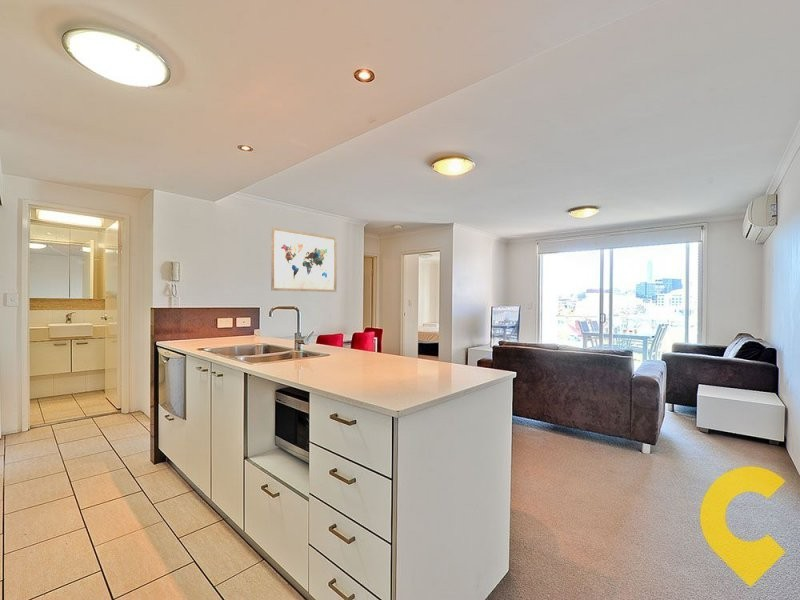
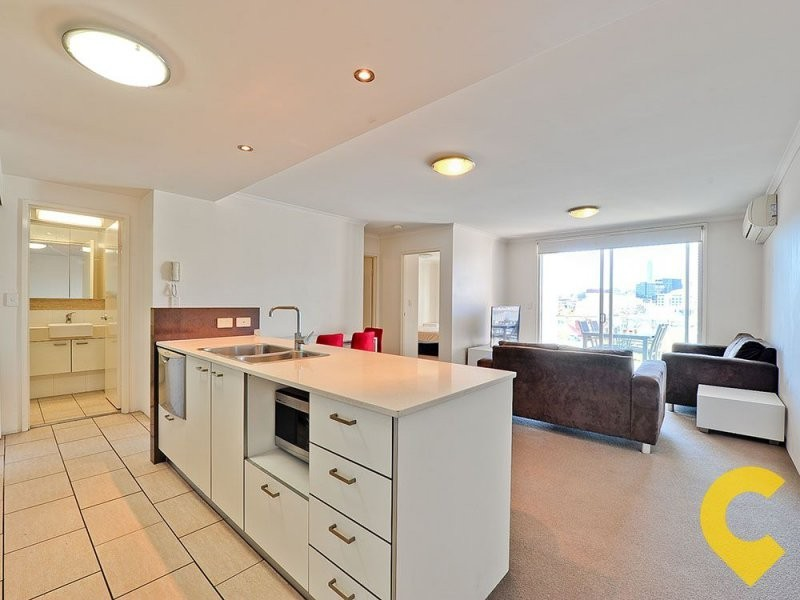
- wall art (306, 262)
